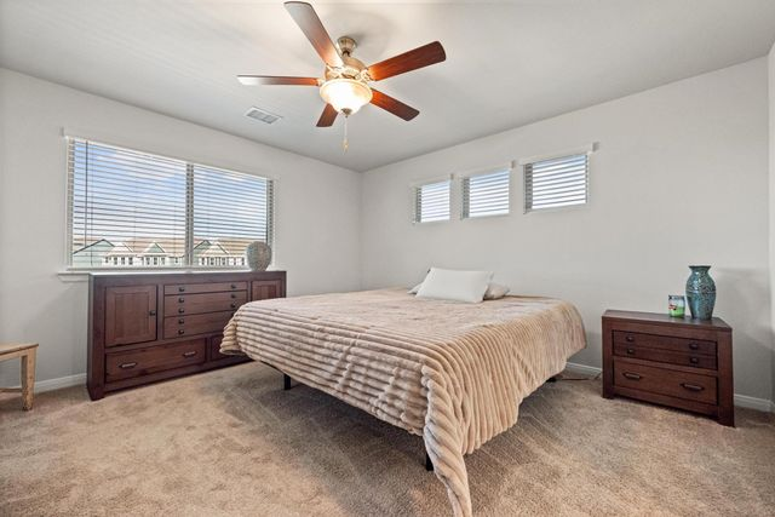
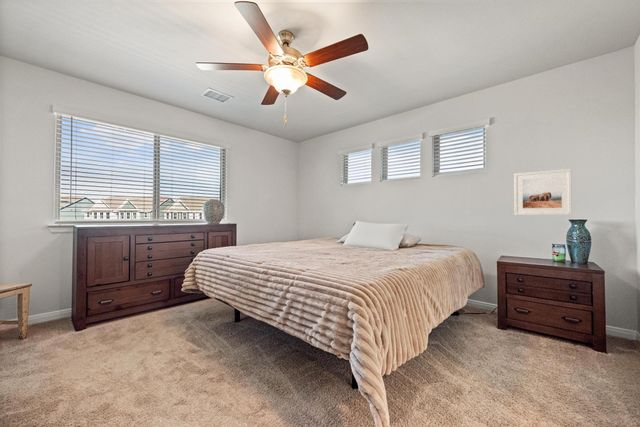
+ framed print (541, 193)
